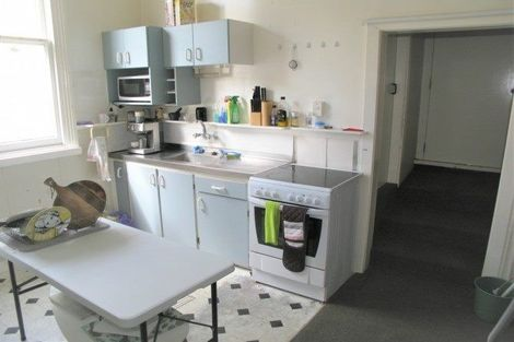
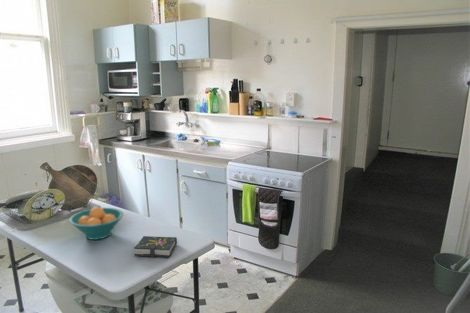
+ fruit bowl (97, 221)
+ book (156, 245)
